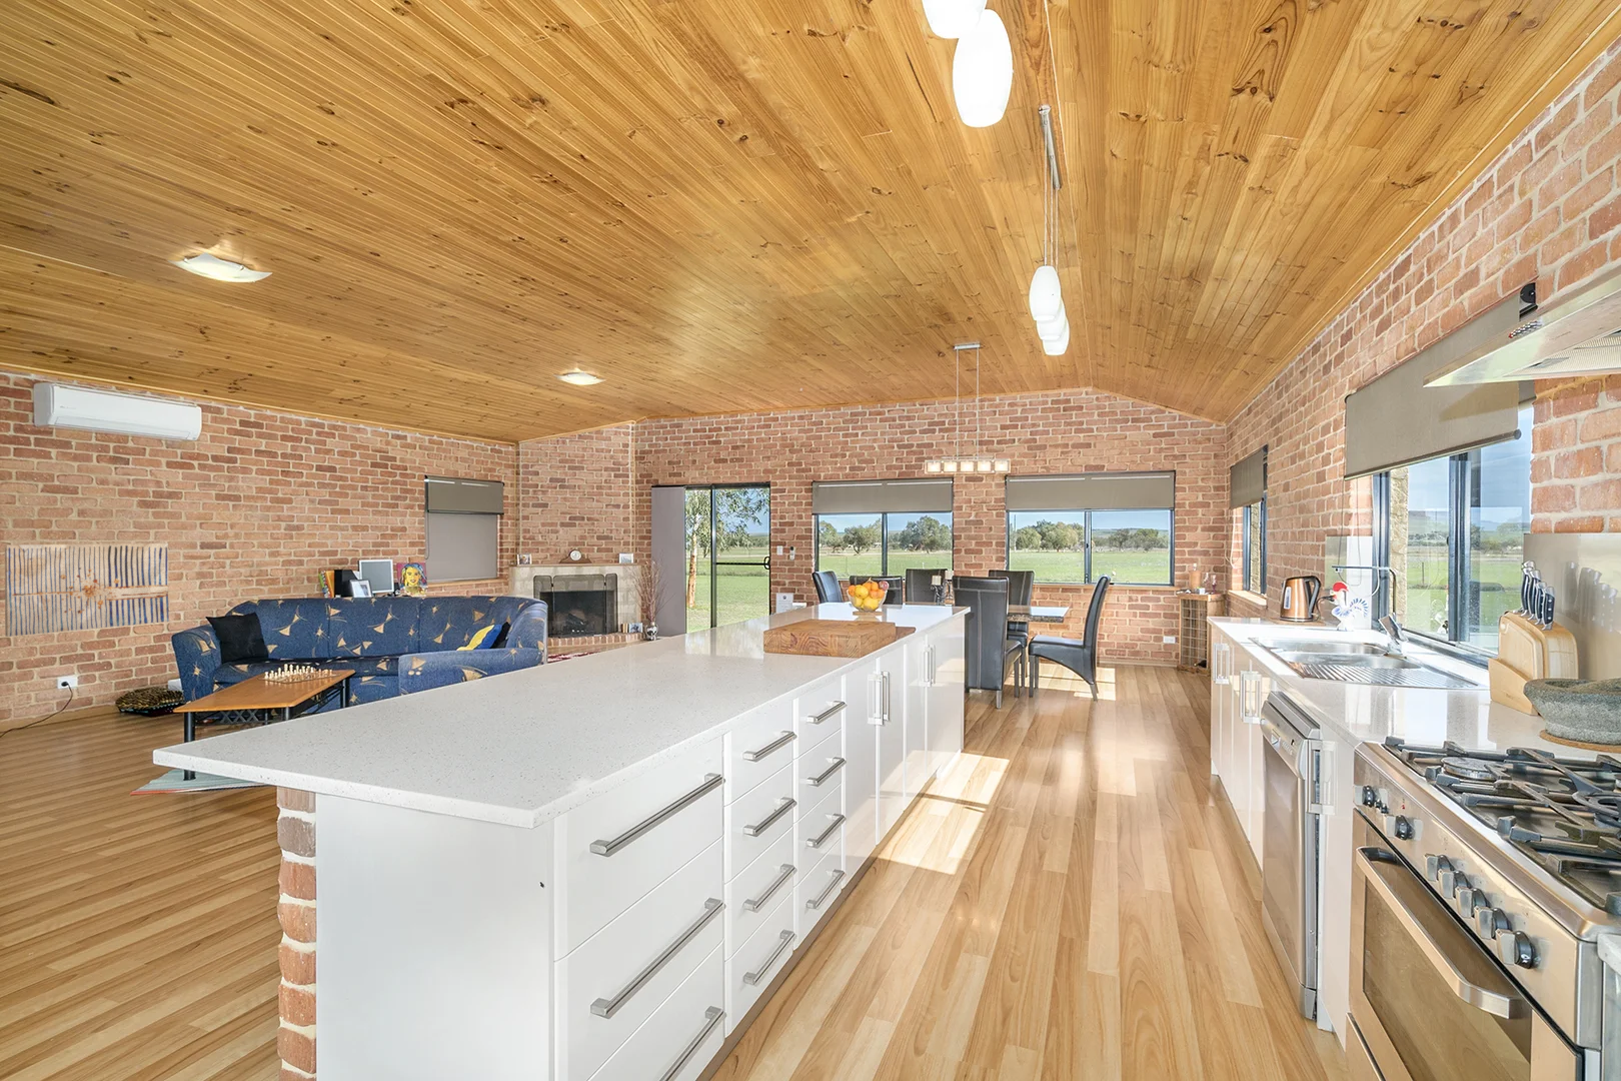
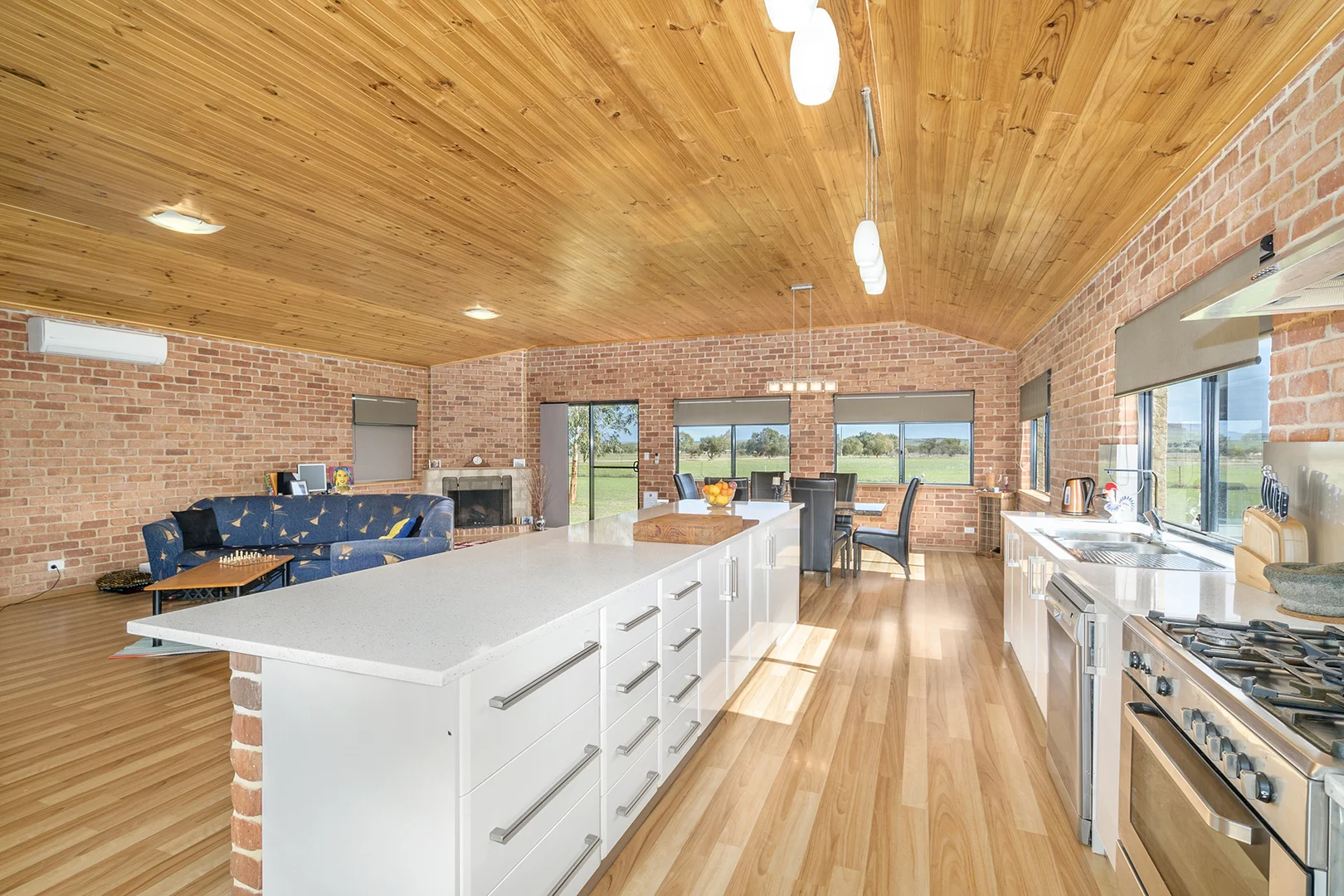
- wall art (92, 585)
